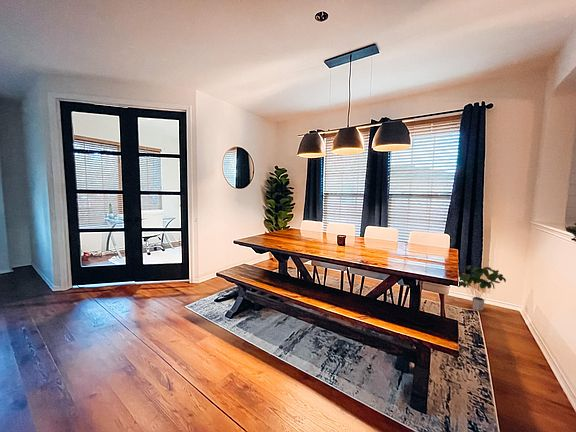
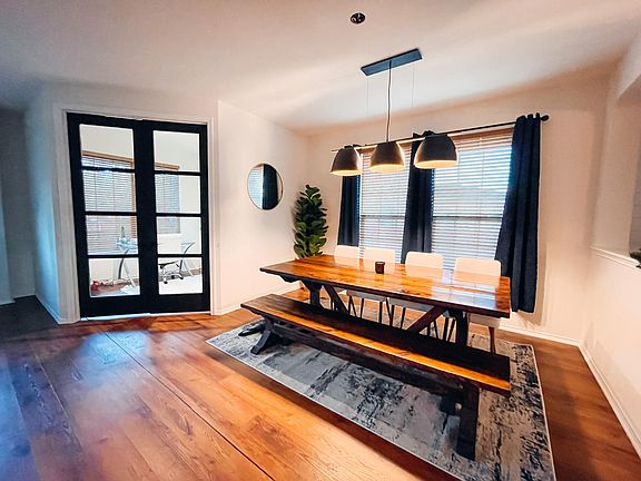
- potted plant (478, 287)
